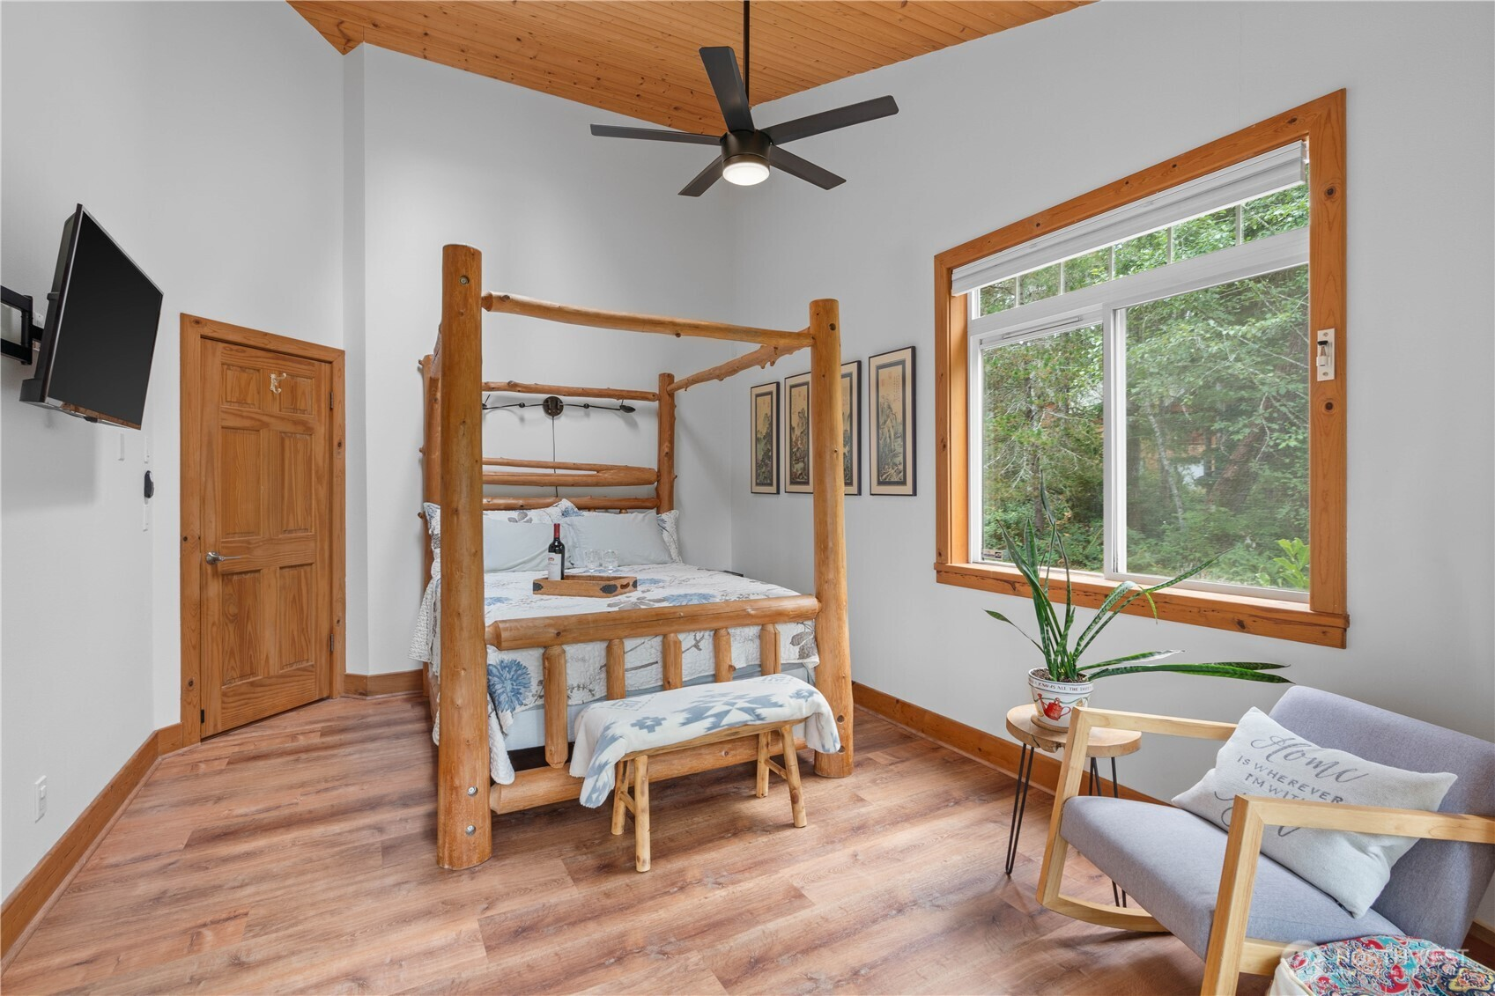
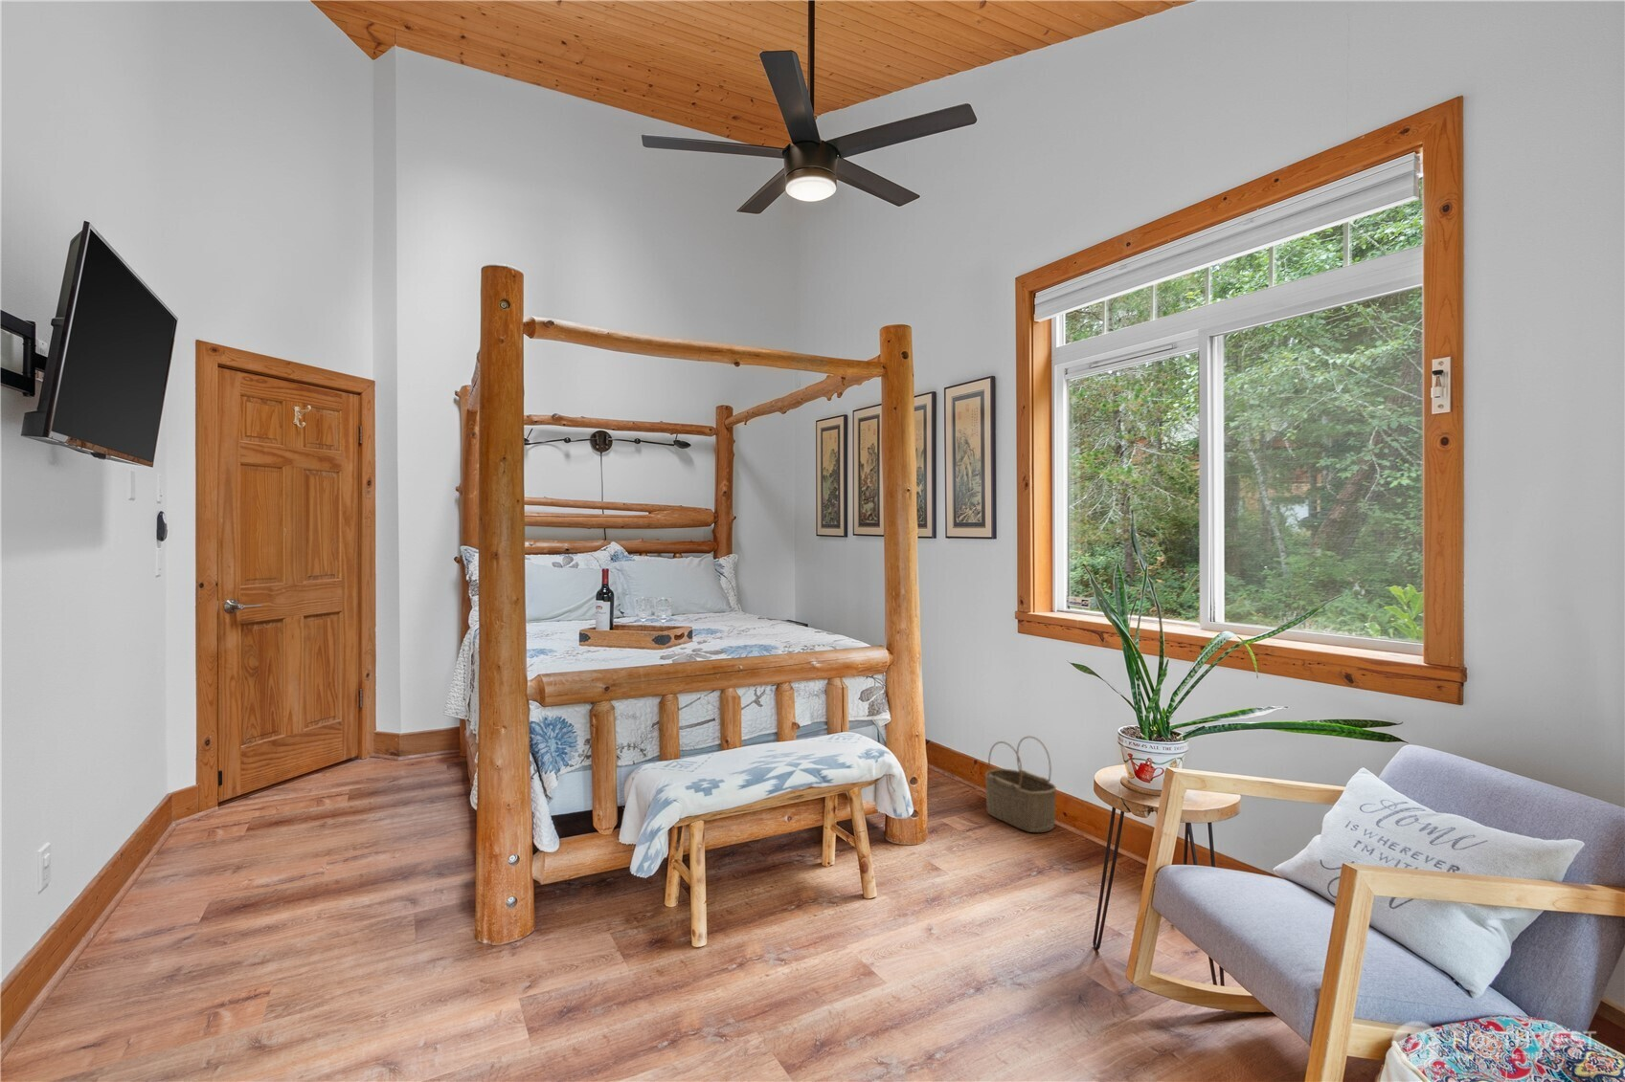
+ wicker basket (1018, 779)
